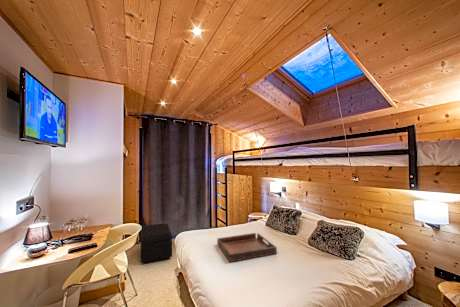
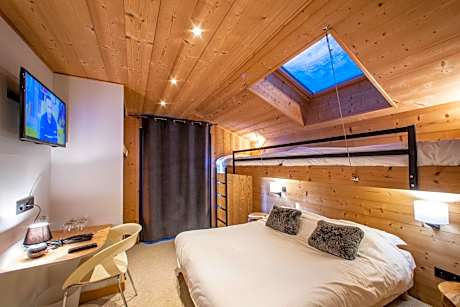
- serving tray (245, 245)
- footstool (155, 241)
